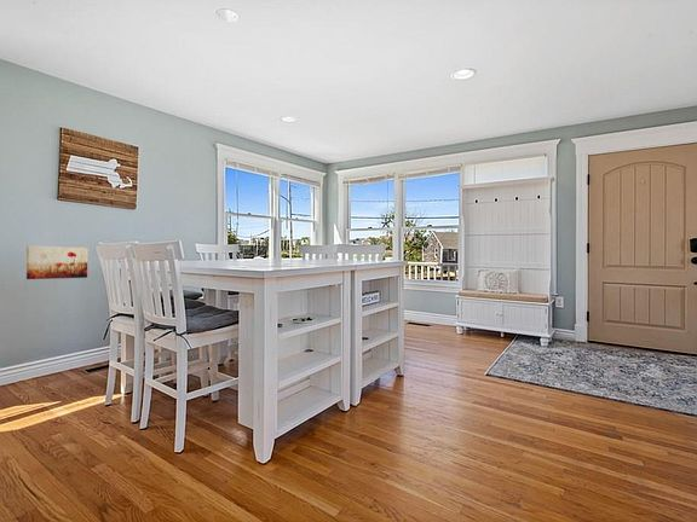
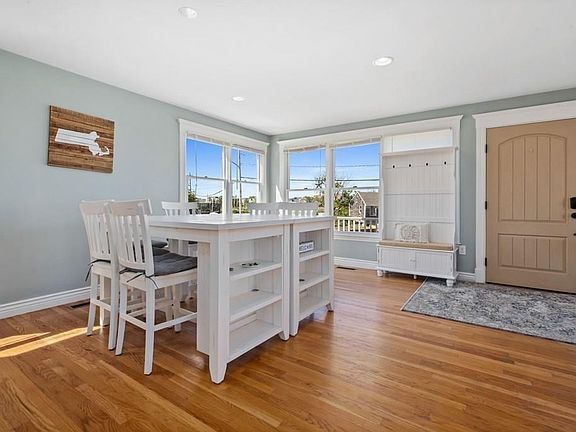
- wall art (58, 262)
